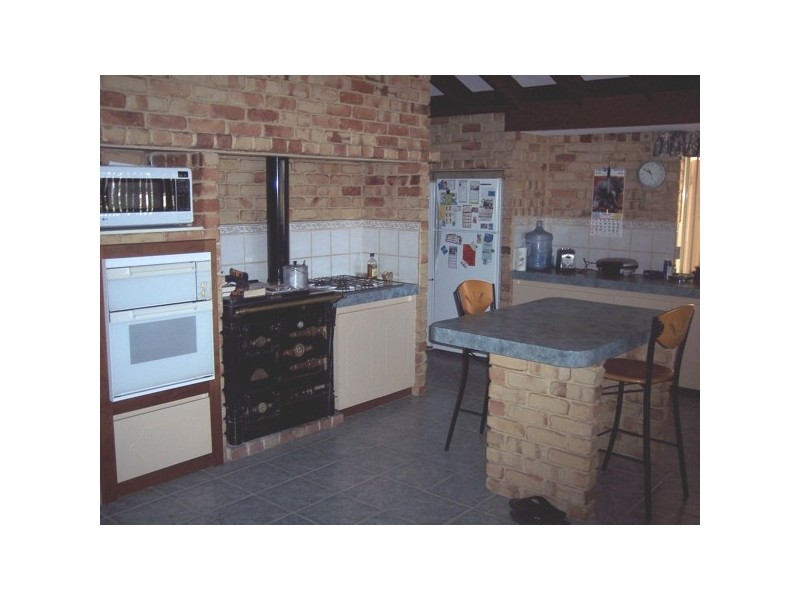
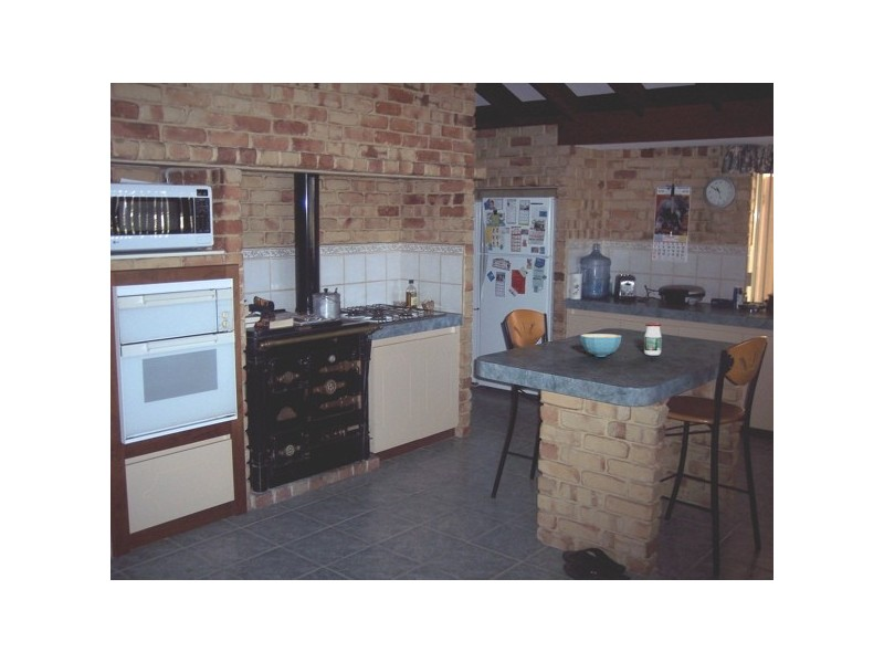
+ cereal bowl (600, 345)
+ jar (652, 339)
